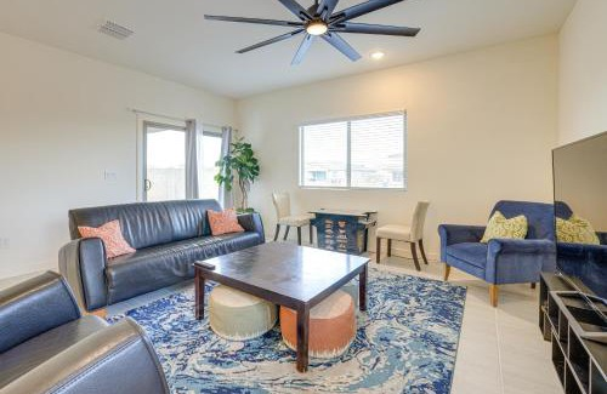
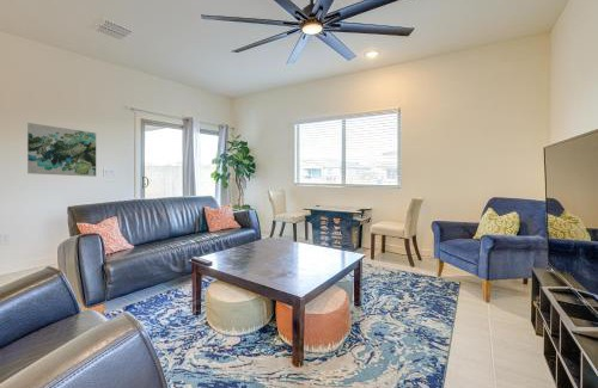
+ wall art (63, 152)
